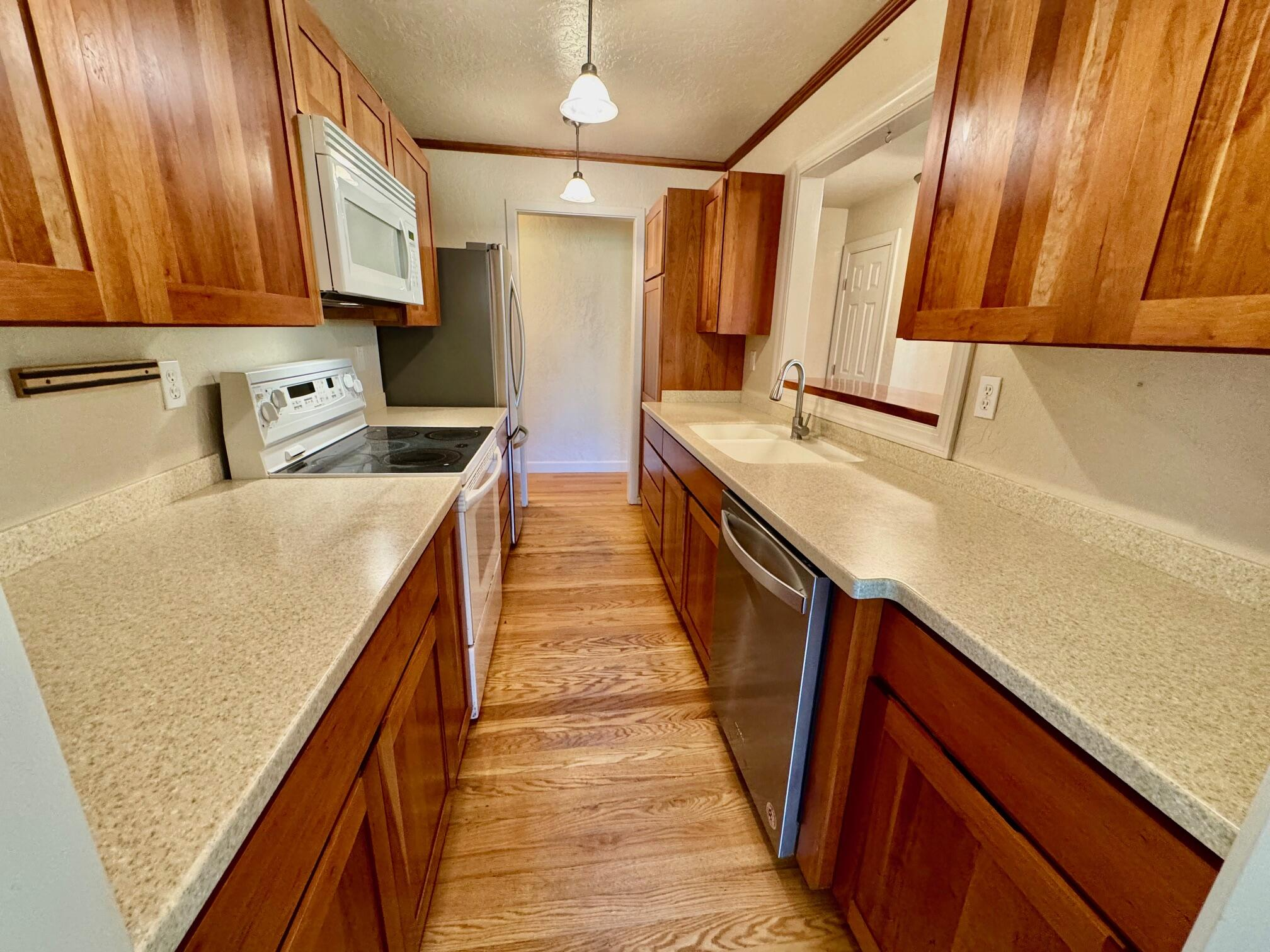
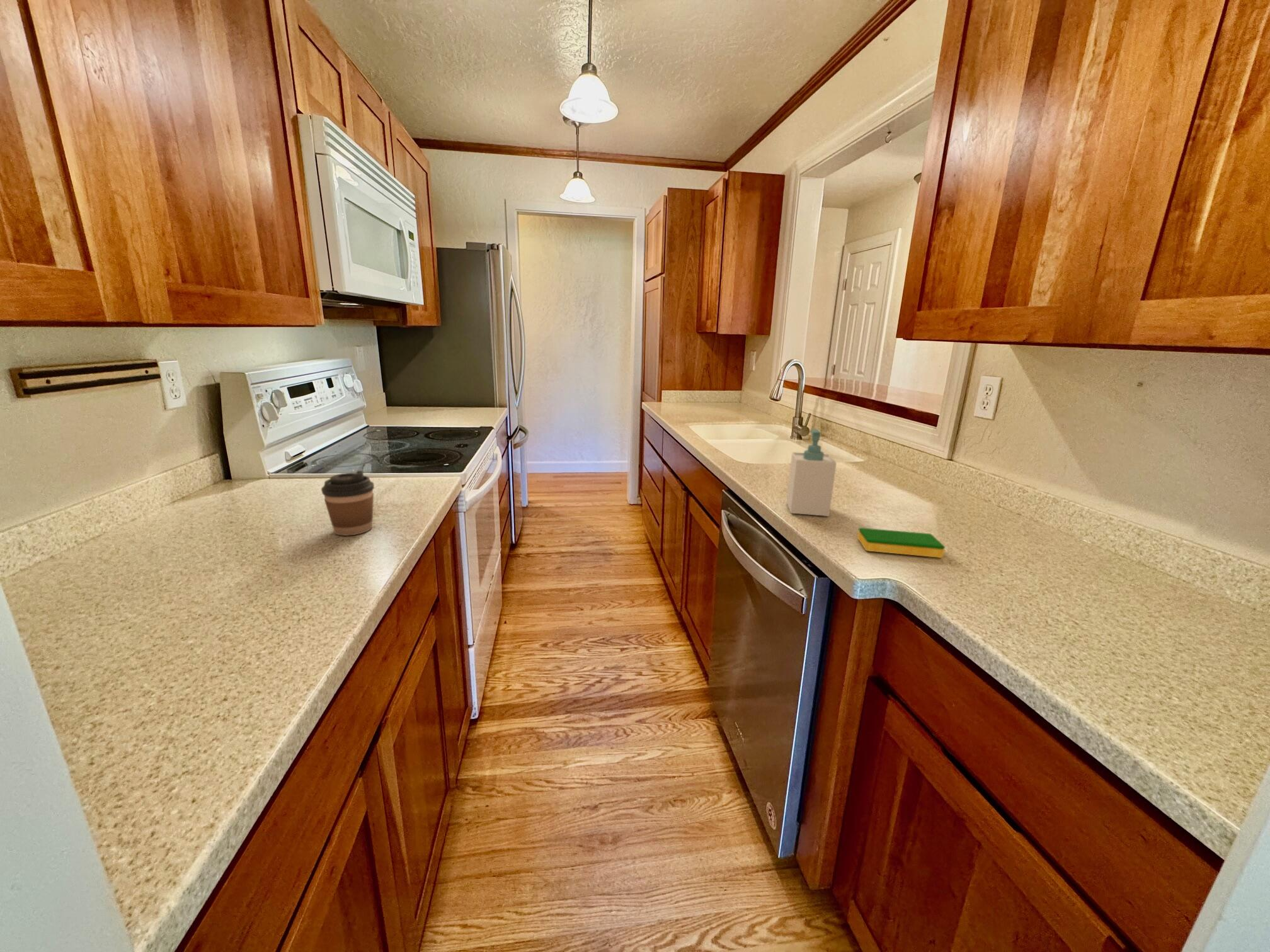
+ coffee cup (350, 501)
+ dish sponge (899, 542)
+ soap bottle (811, 470)
